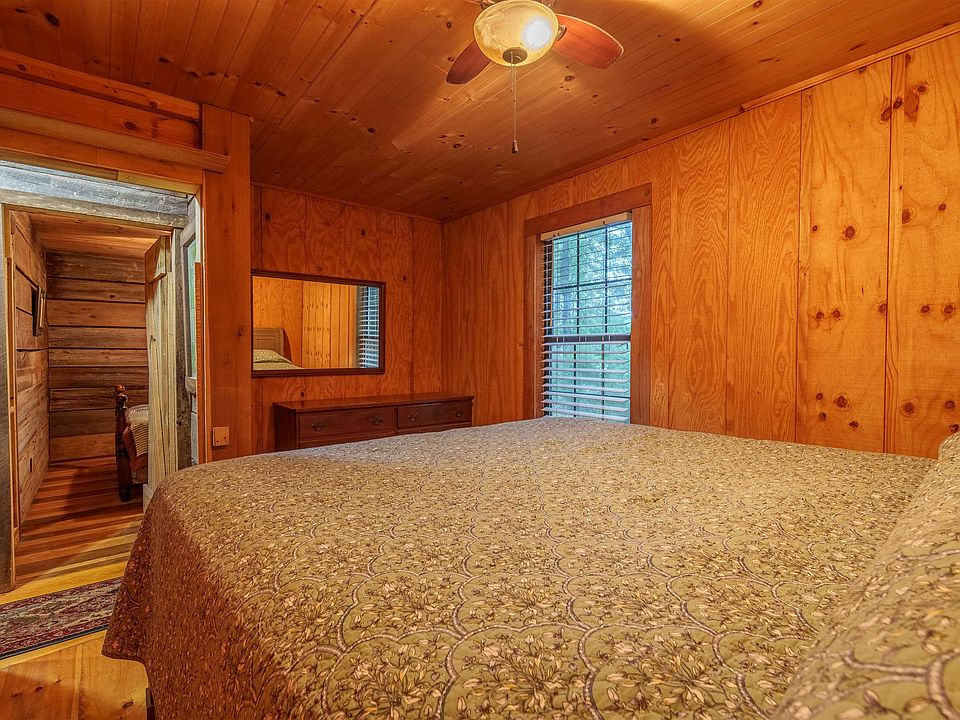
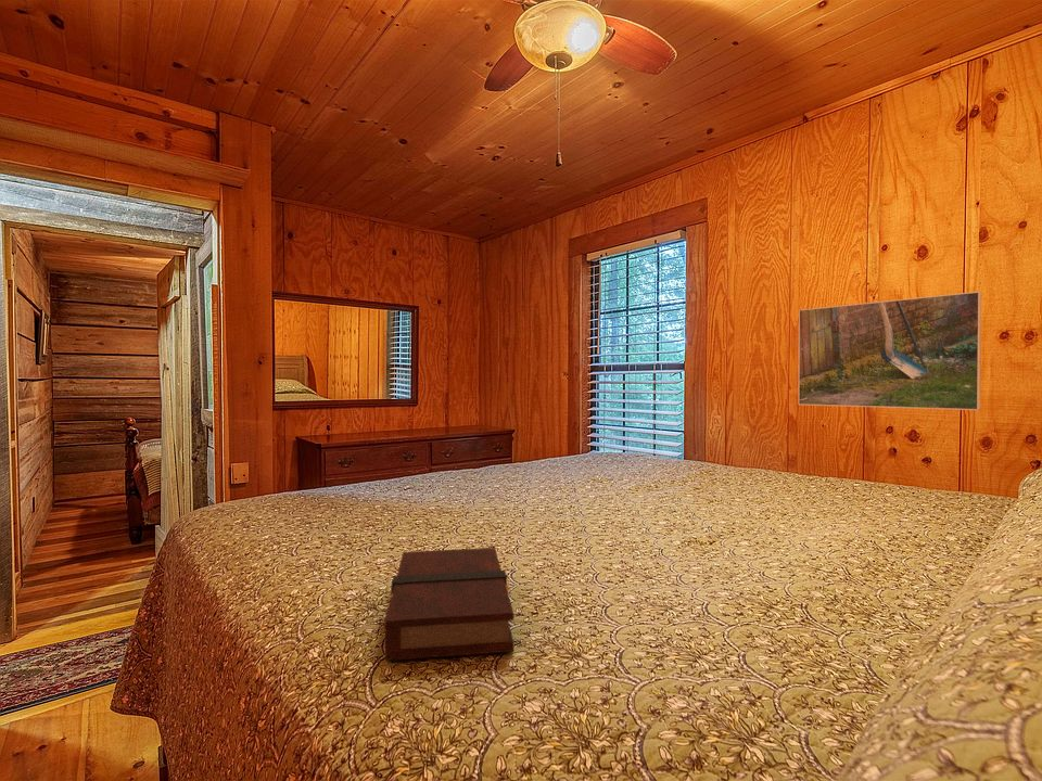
+ book (450, 593)
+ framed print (879, 354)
